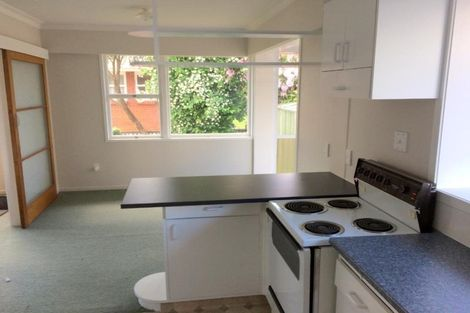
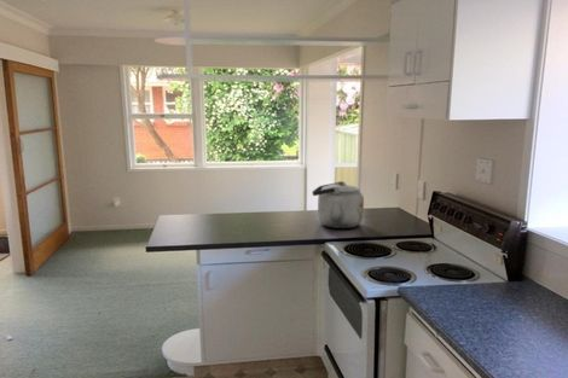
+ kettle (337, 204)
